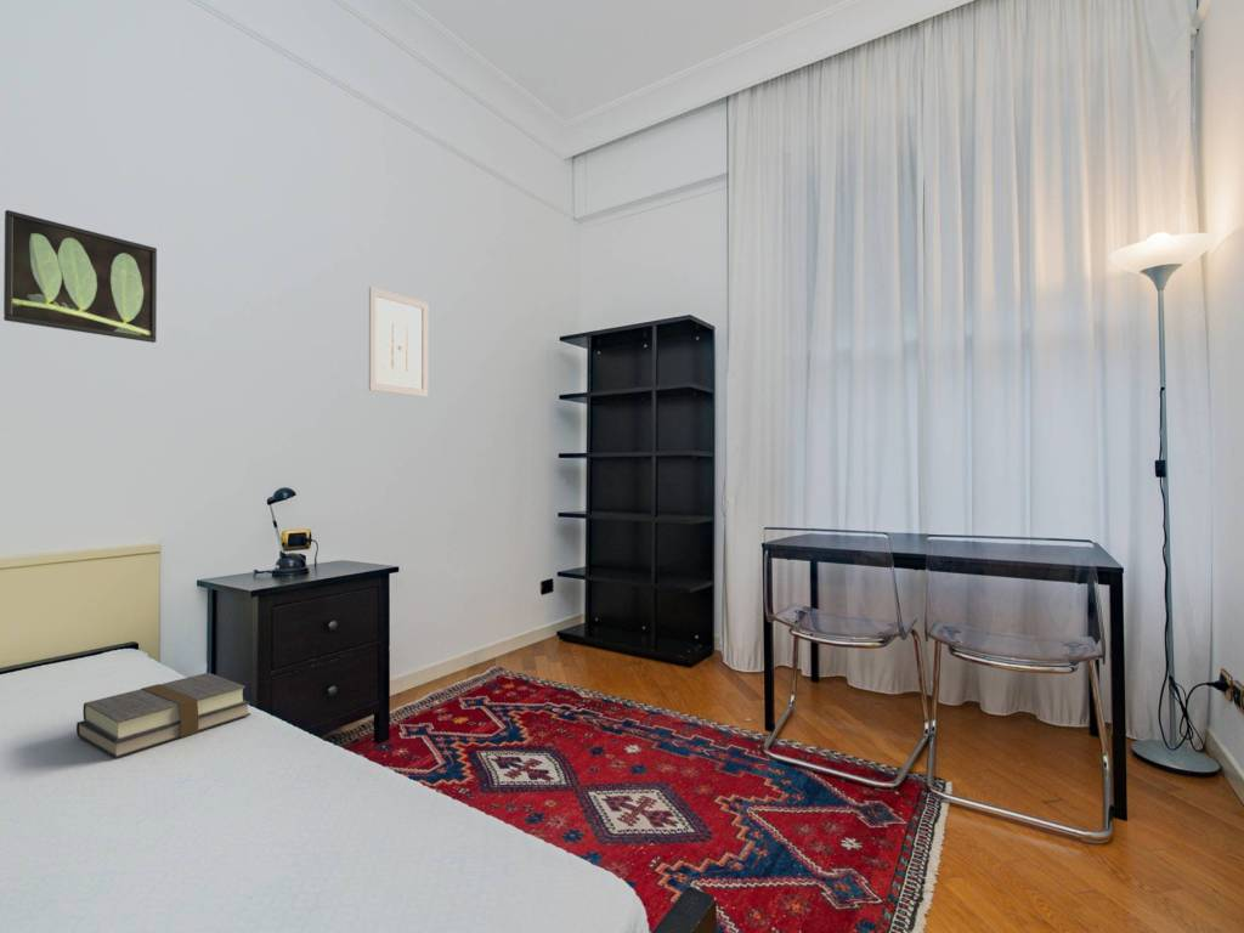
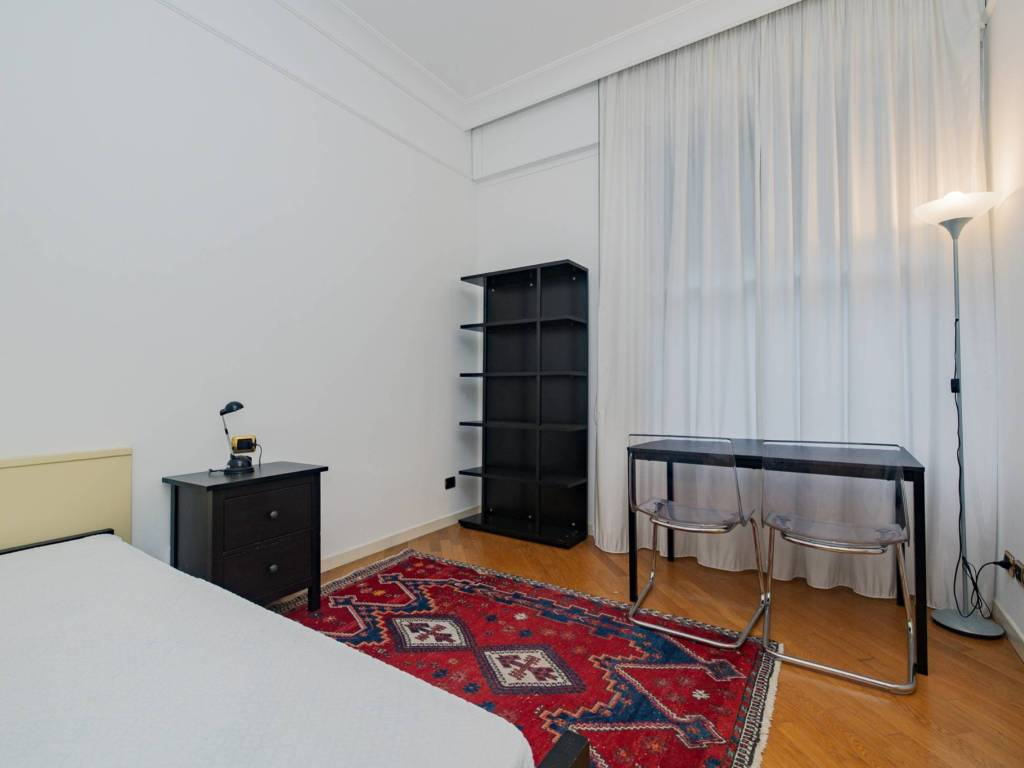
- wall art (400, 344)
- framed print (86, 281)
- book (166, 708)
